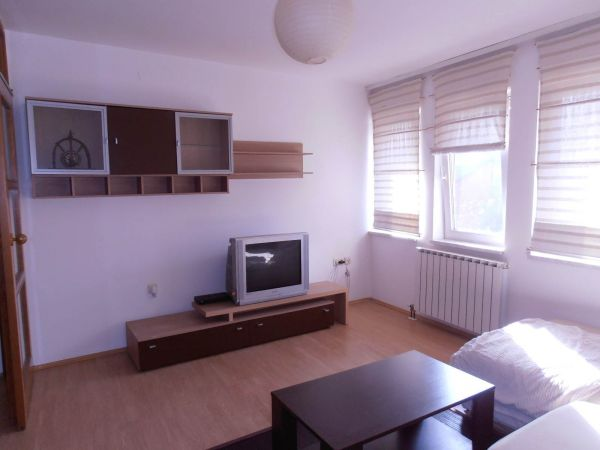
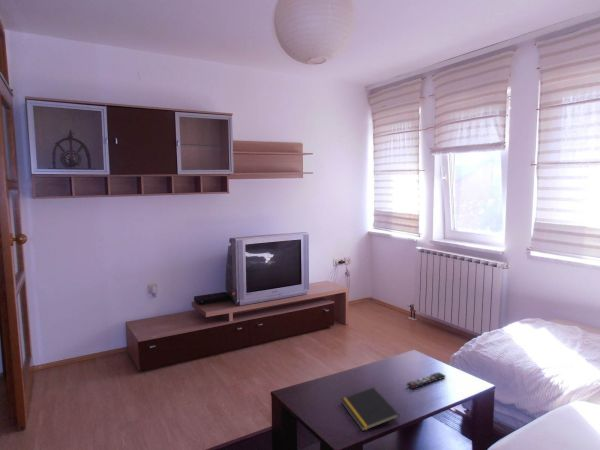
+ notepad (368, 407)
+ remote control (426, 380)
